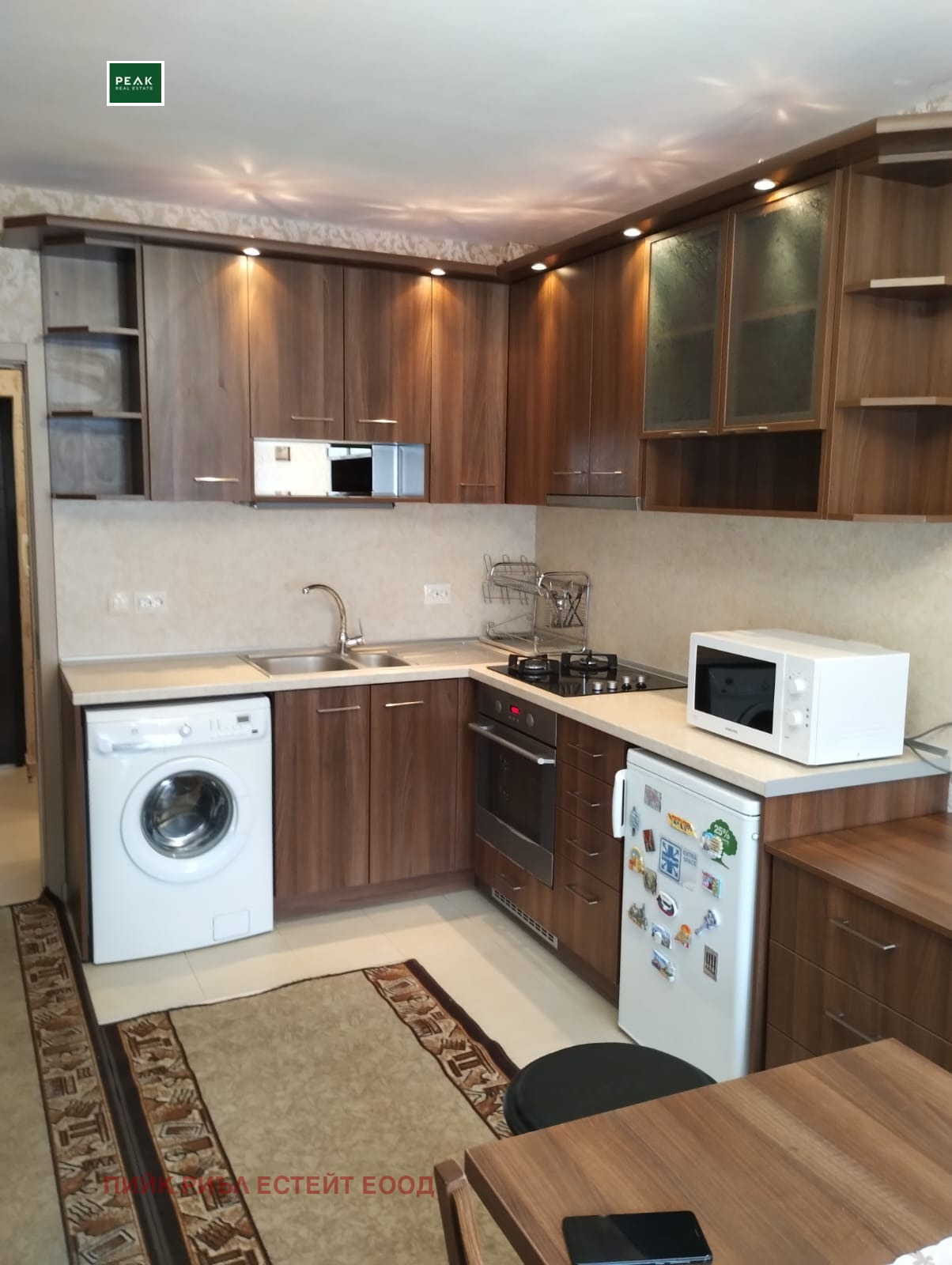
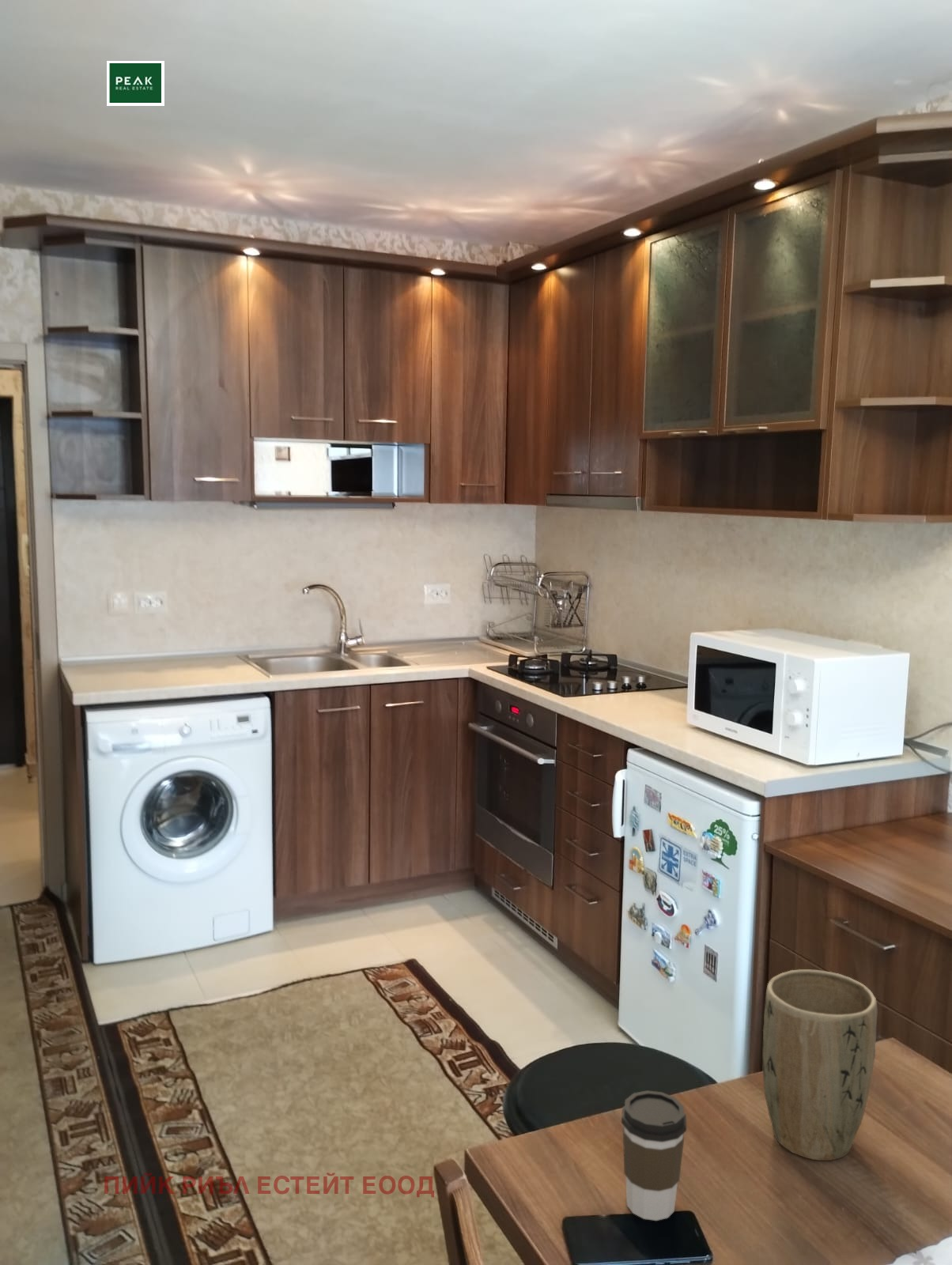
+ coffee cup (652, 1156)
+ plant pot (817, 1065)
